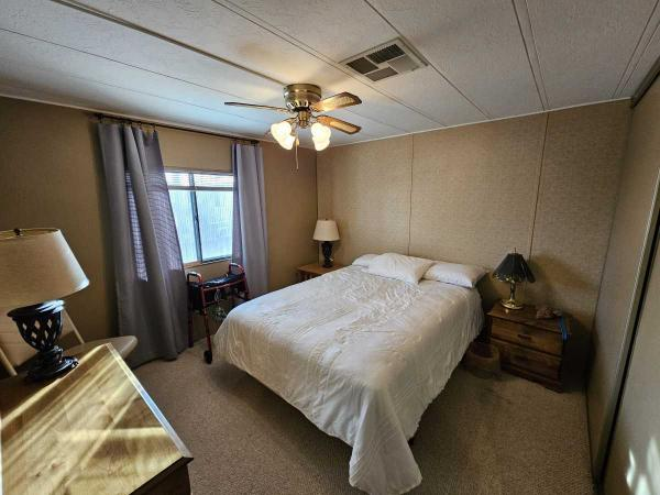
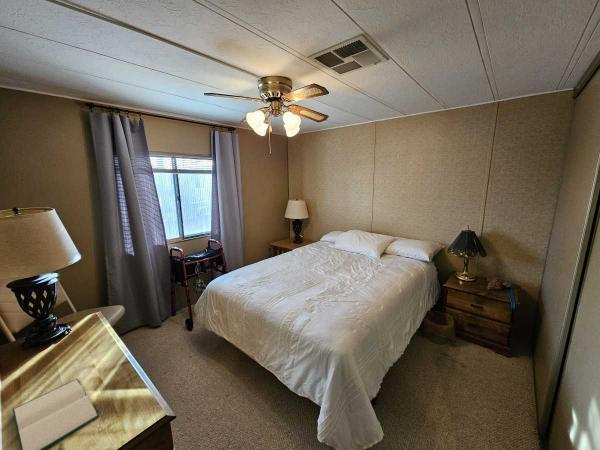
+ hardback book (54, 410)
